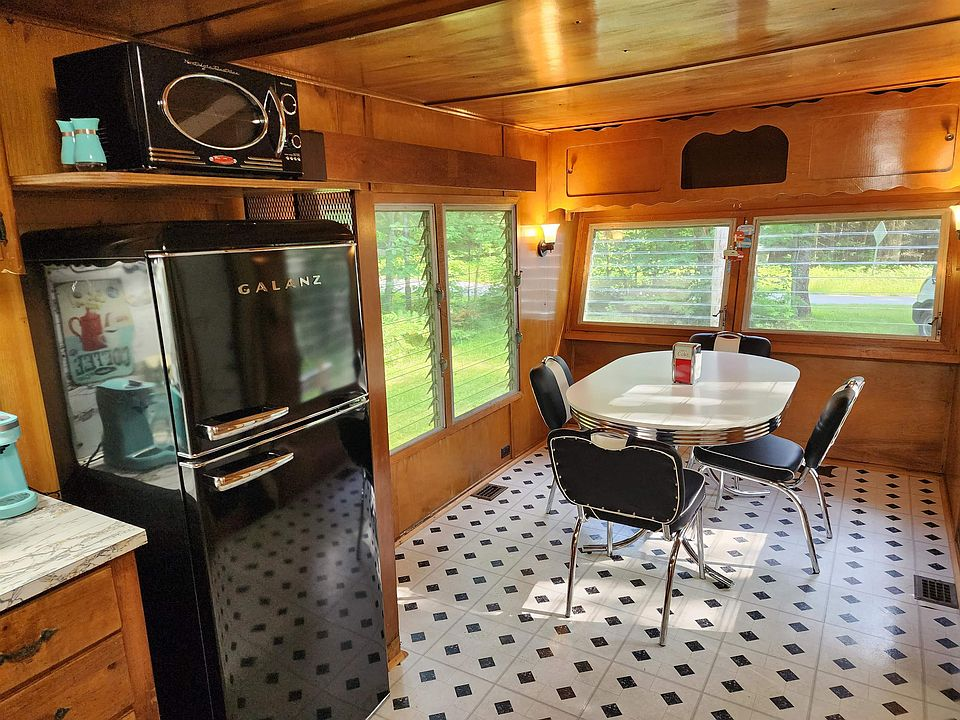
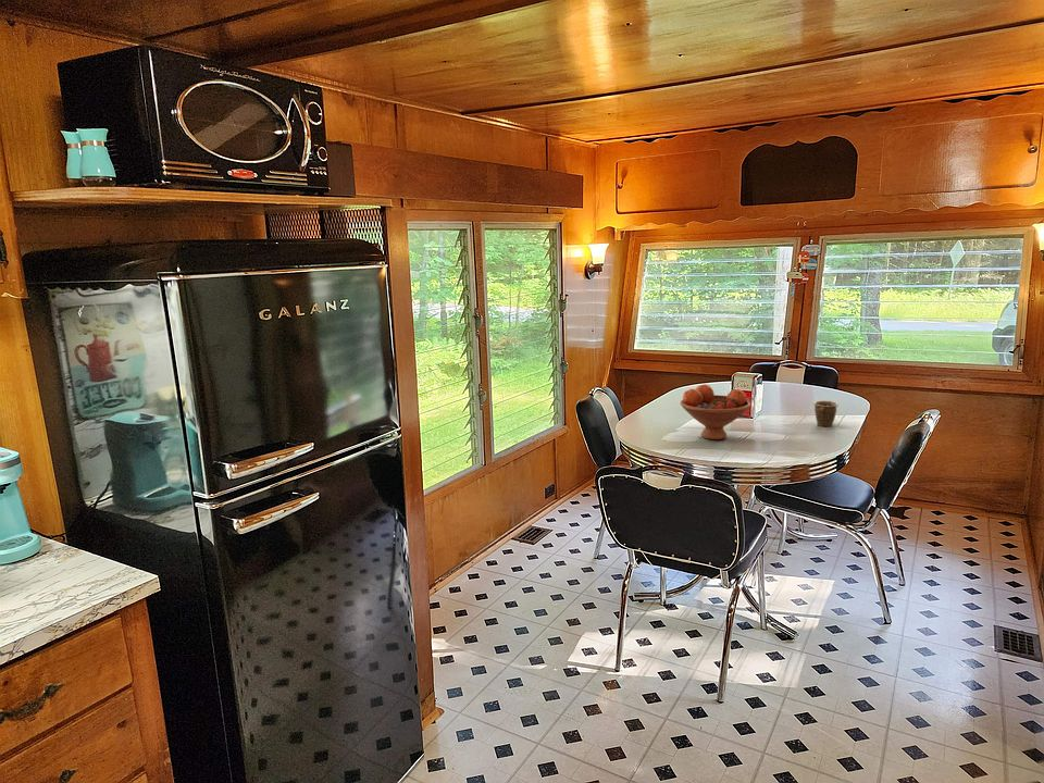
+ mug (824, 414)
+ fruit bowl (714, 412)
